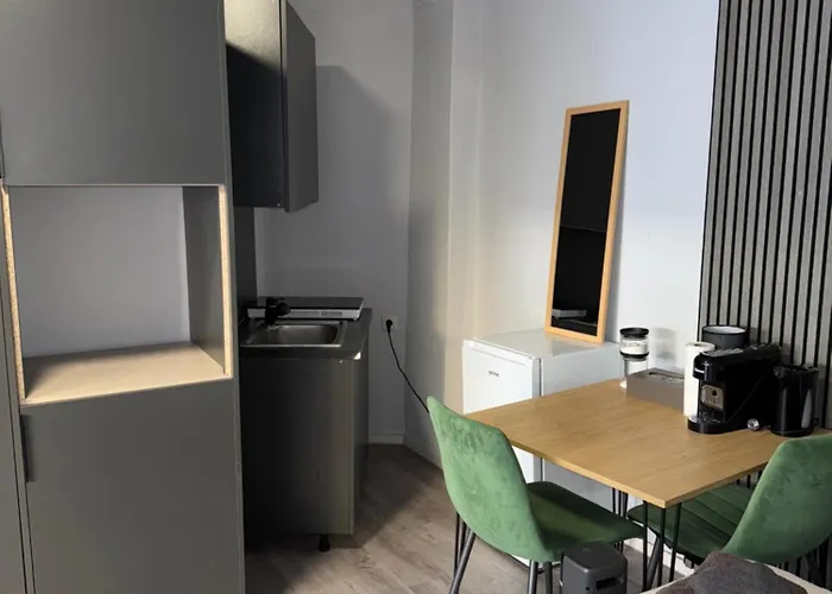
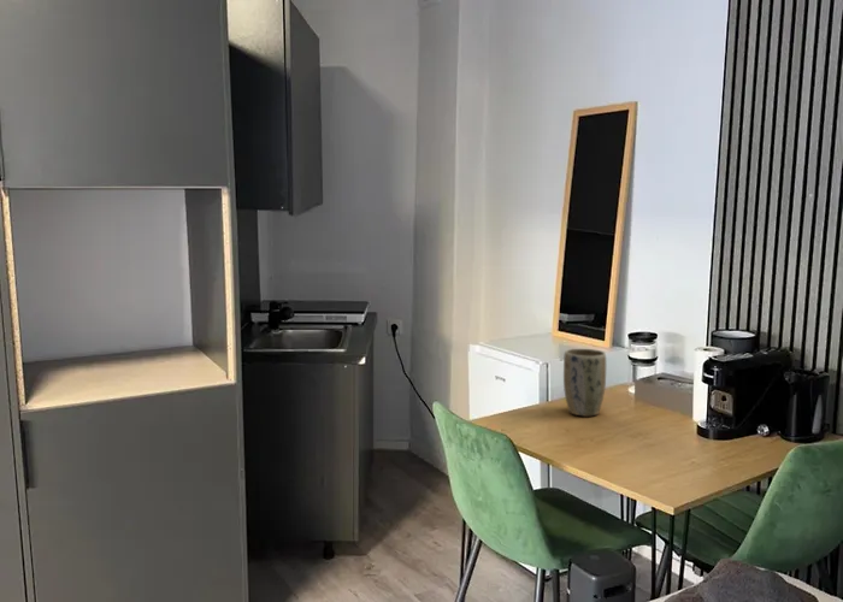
+ plant pot (584, 382)
